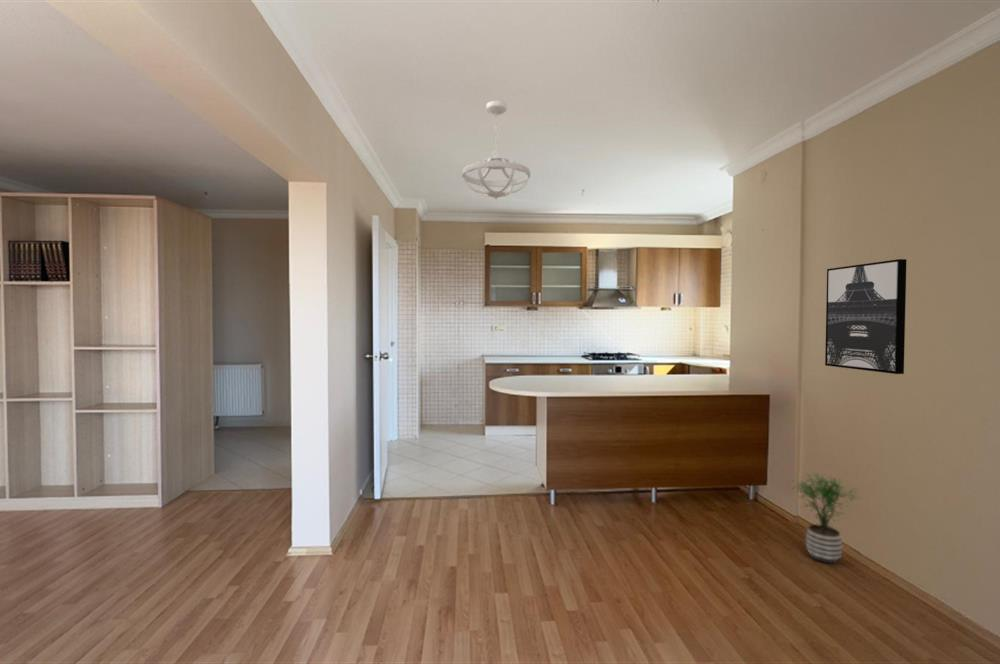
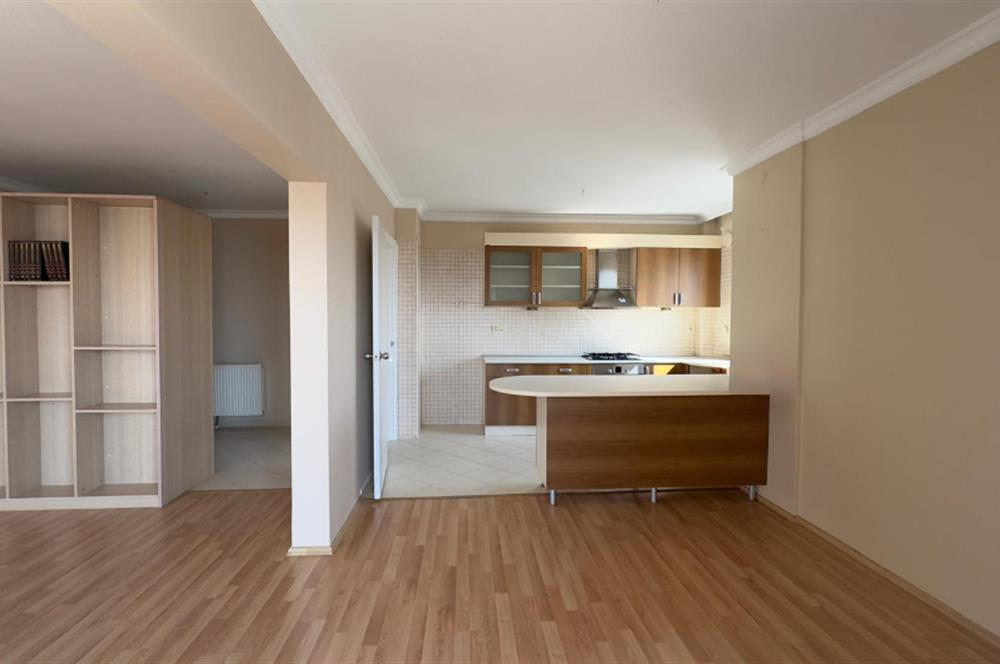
- ceiling light fixture (496, 152)
- potted plant (821, 516)
- wall art (862, 317)
